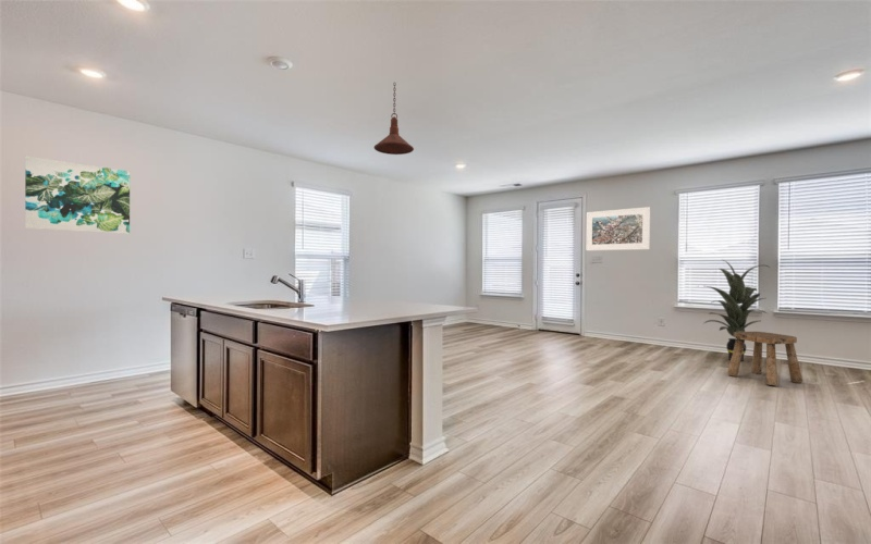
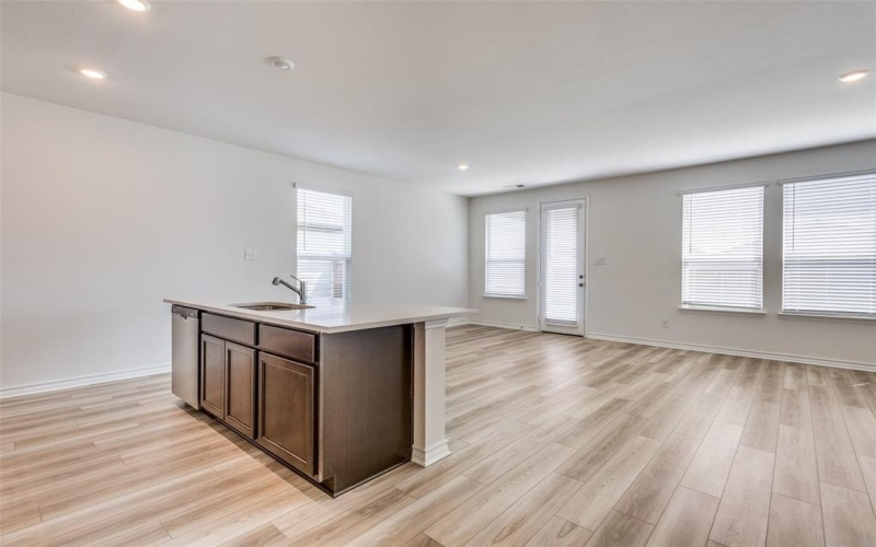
- stool (761, 356)
- wall art (81, 197)
- indoor plant (733, 309)
- pendant light (394, 116)
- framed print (616, 230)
